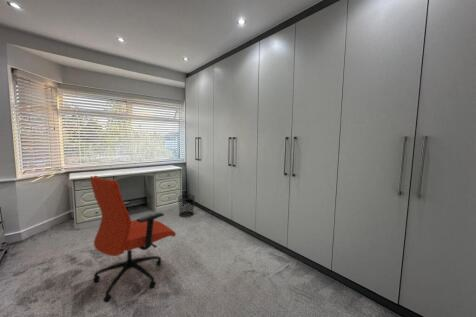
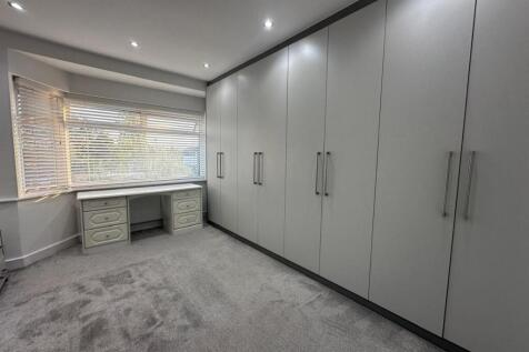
- waste bin (186, 206)
- office chair (132, 226)
